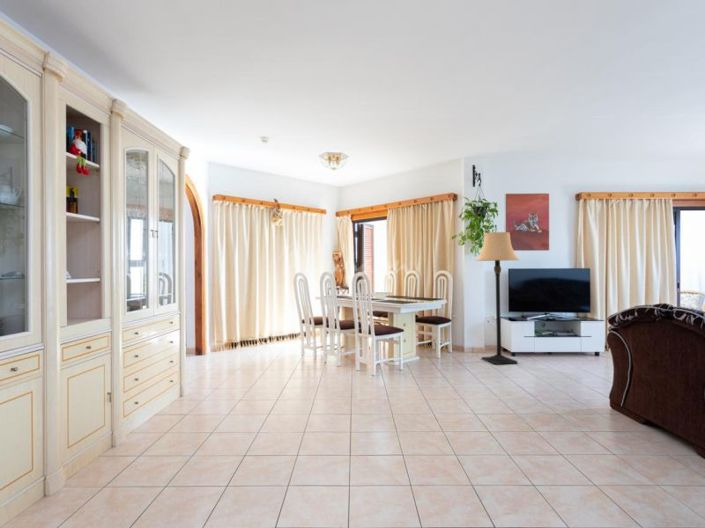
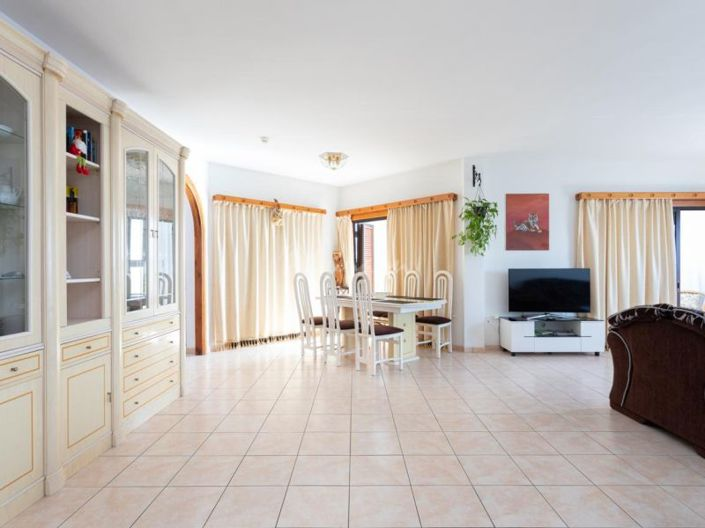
- lamp (498, 297)
